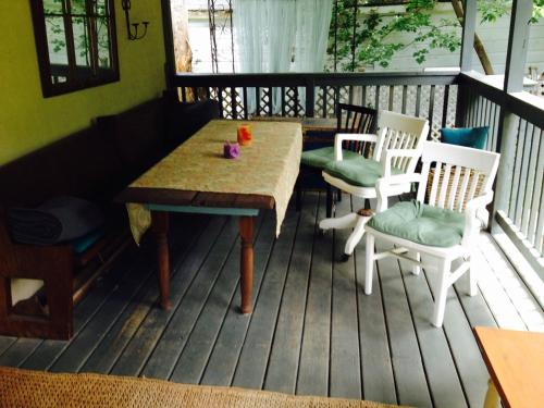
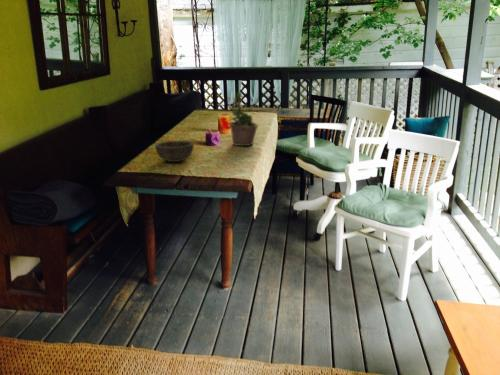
+ potted plant (244, 116)
+ bowl (175, 152)
